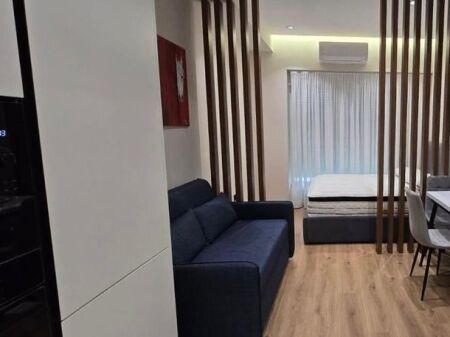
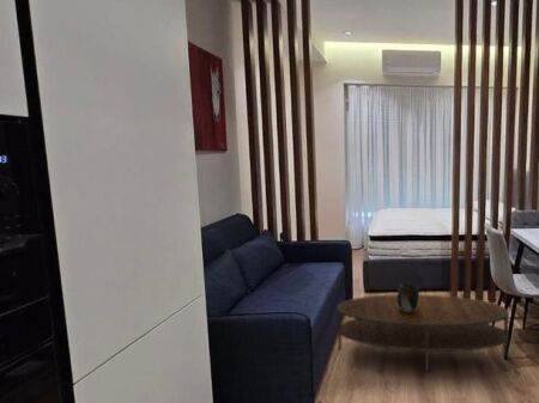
+ decorative bowl (408, 297)
+ coffee table (419, 330)
